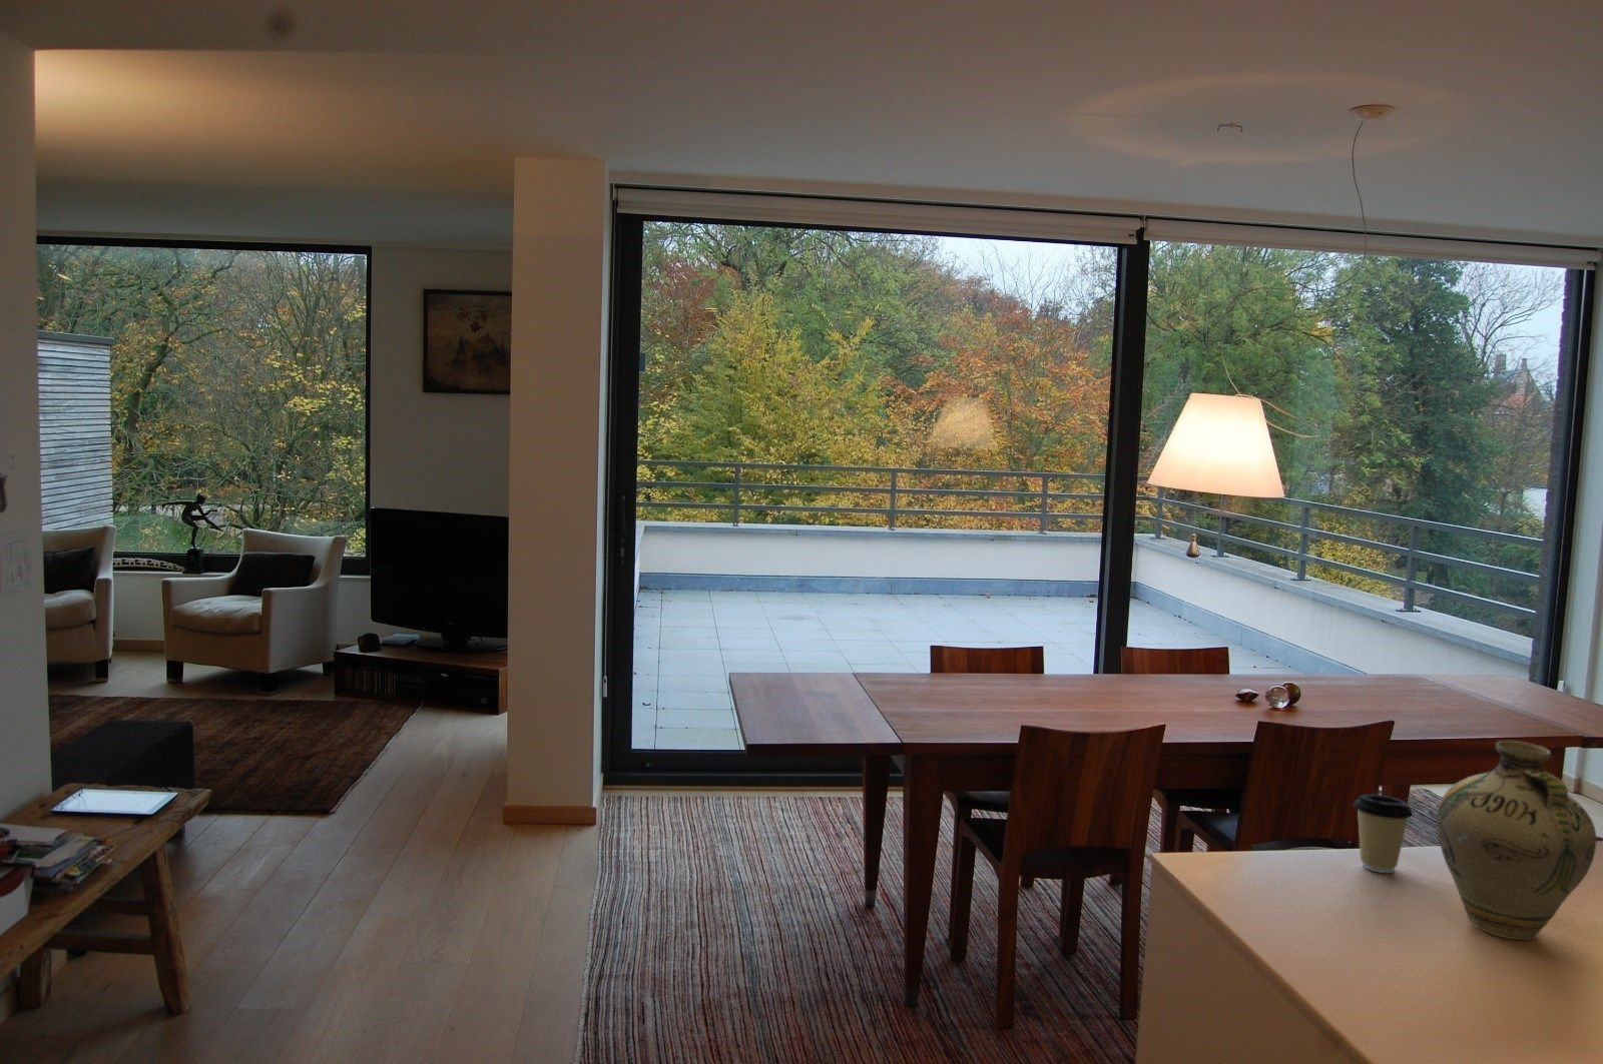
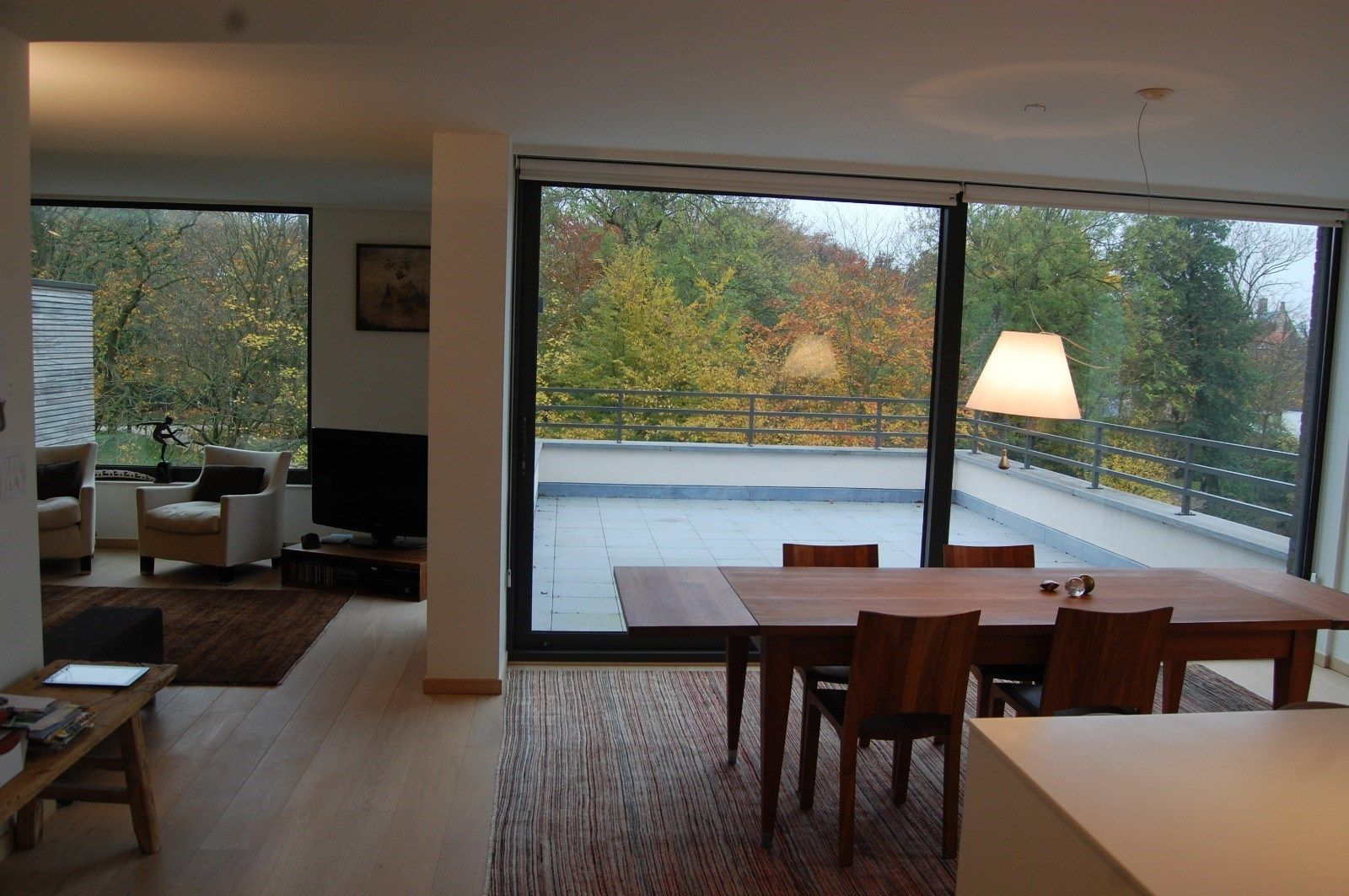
- coffee cup (1381, 832)
- jug (1512, 838)
